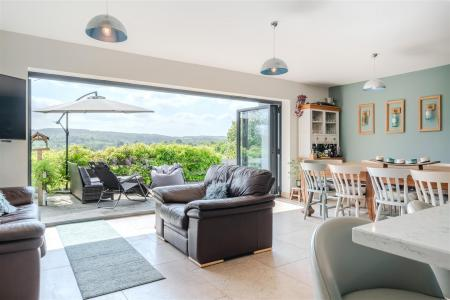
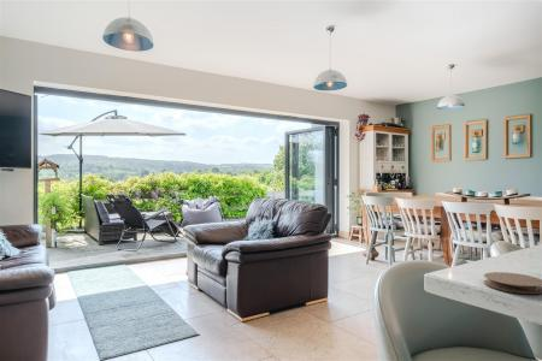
+ coaster (513, 282)
